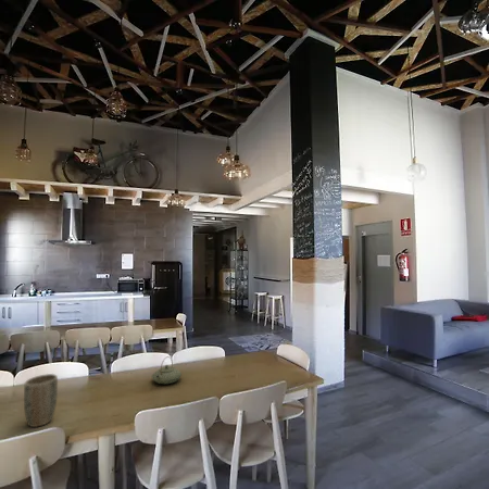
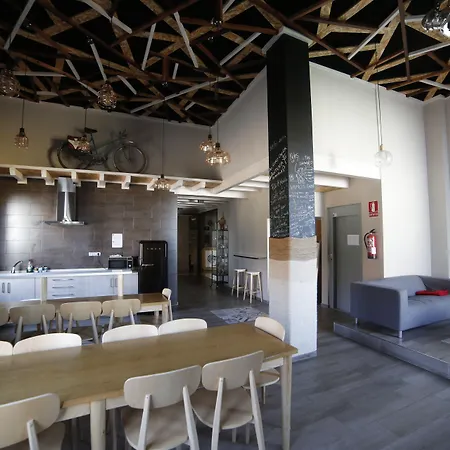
- teapot (165, 369)
- plant pot (40, 400)
